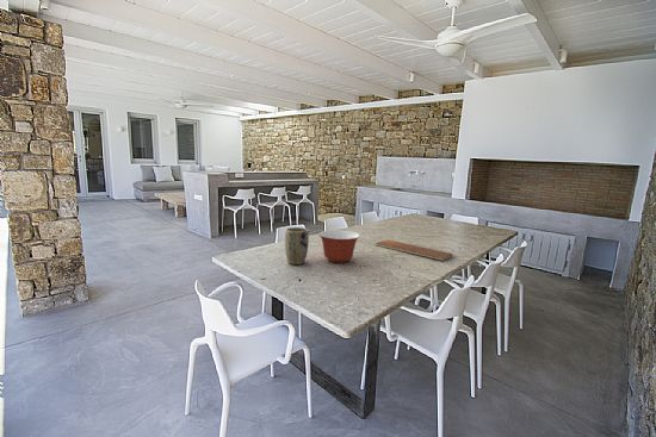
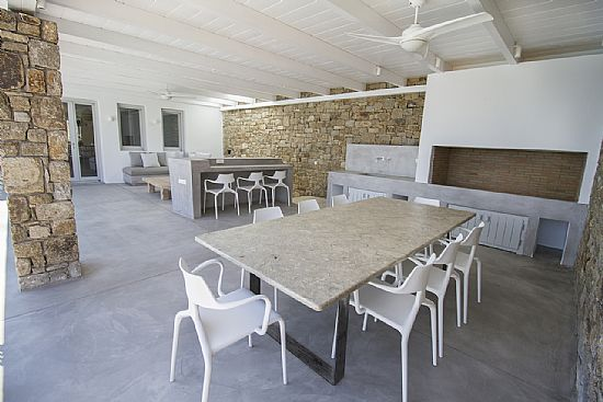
- plant pot (296, 245)
- mixing bowl (338, 246)
- chopping board (411, 249)
